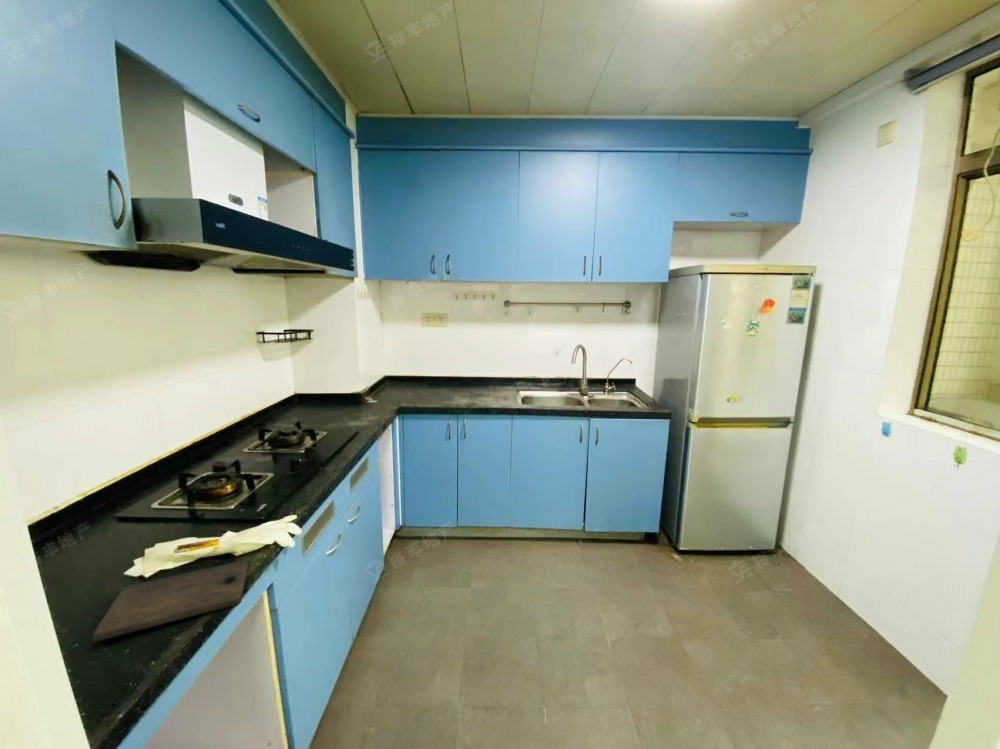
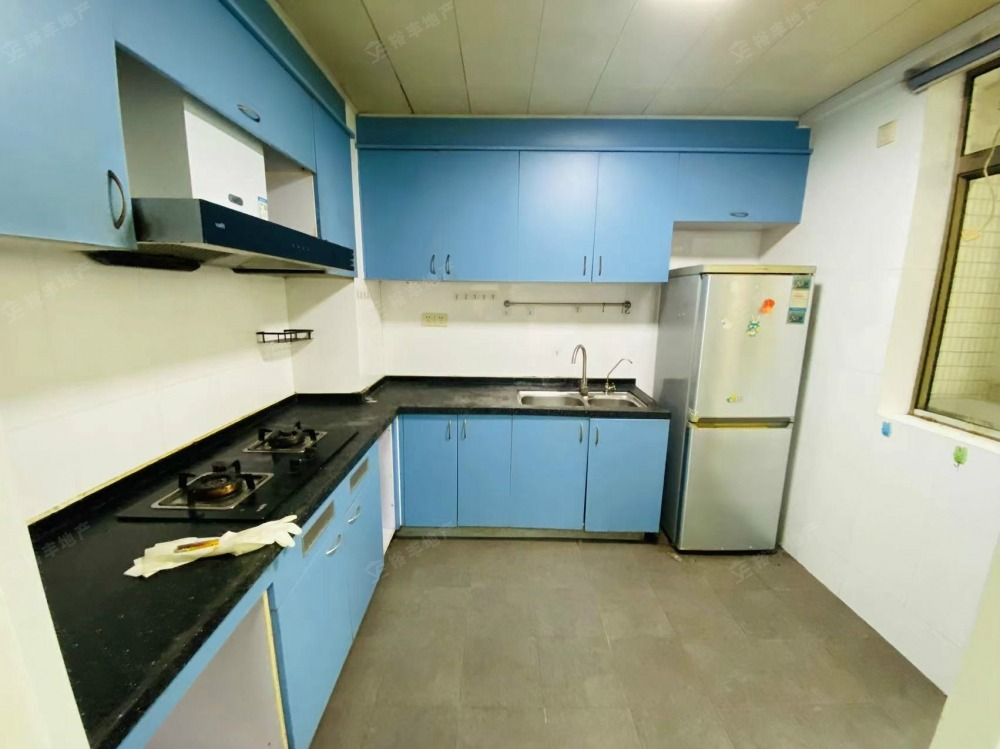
- cutting board (180, 595)
